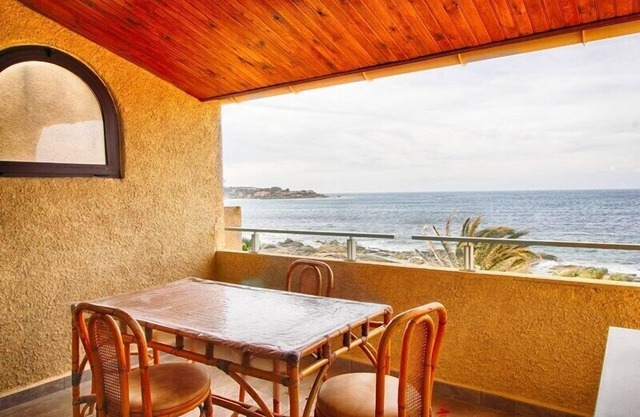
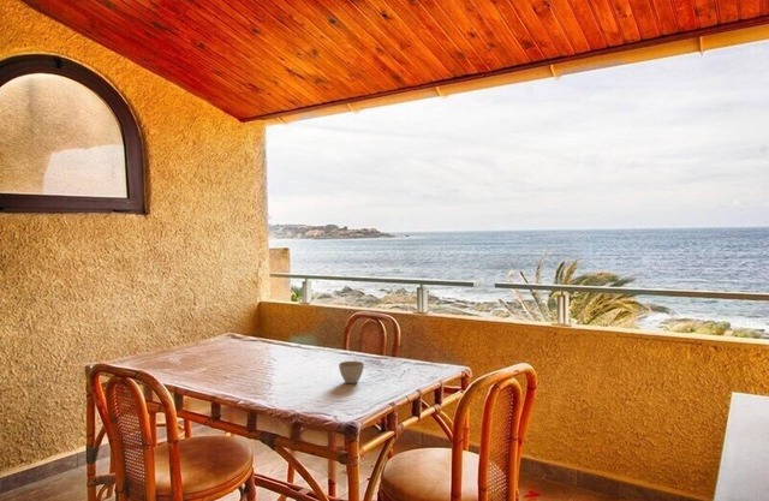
+ flower pot (351, 372)
